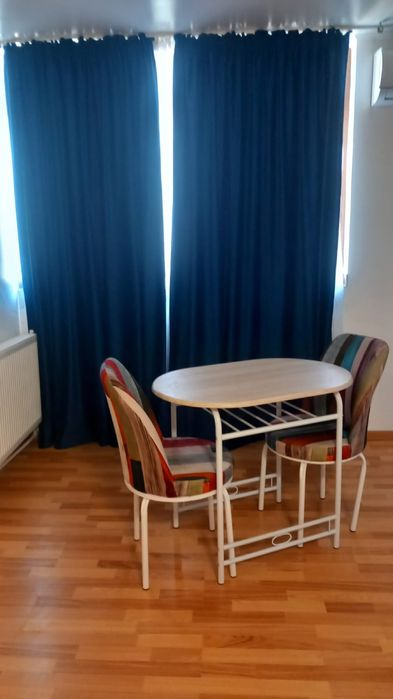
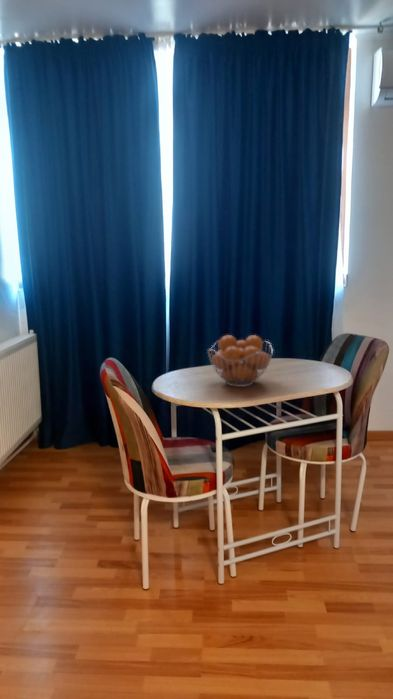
+ fruit basket (239, 359)
